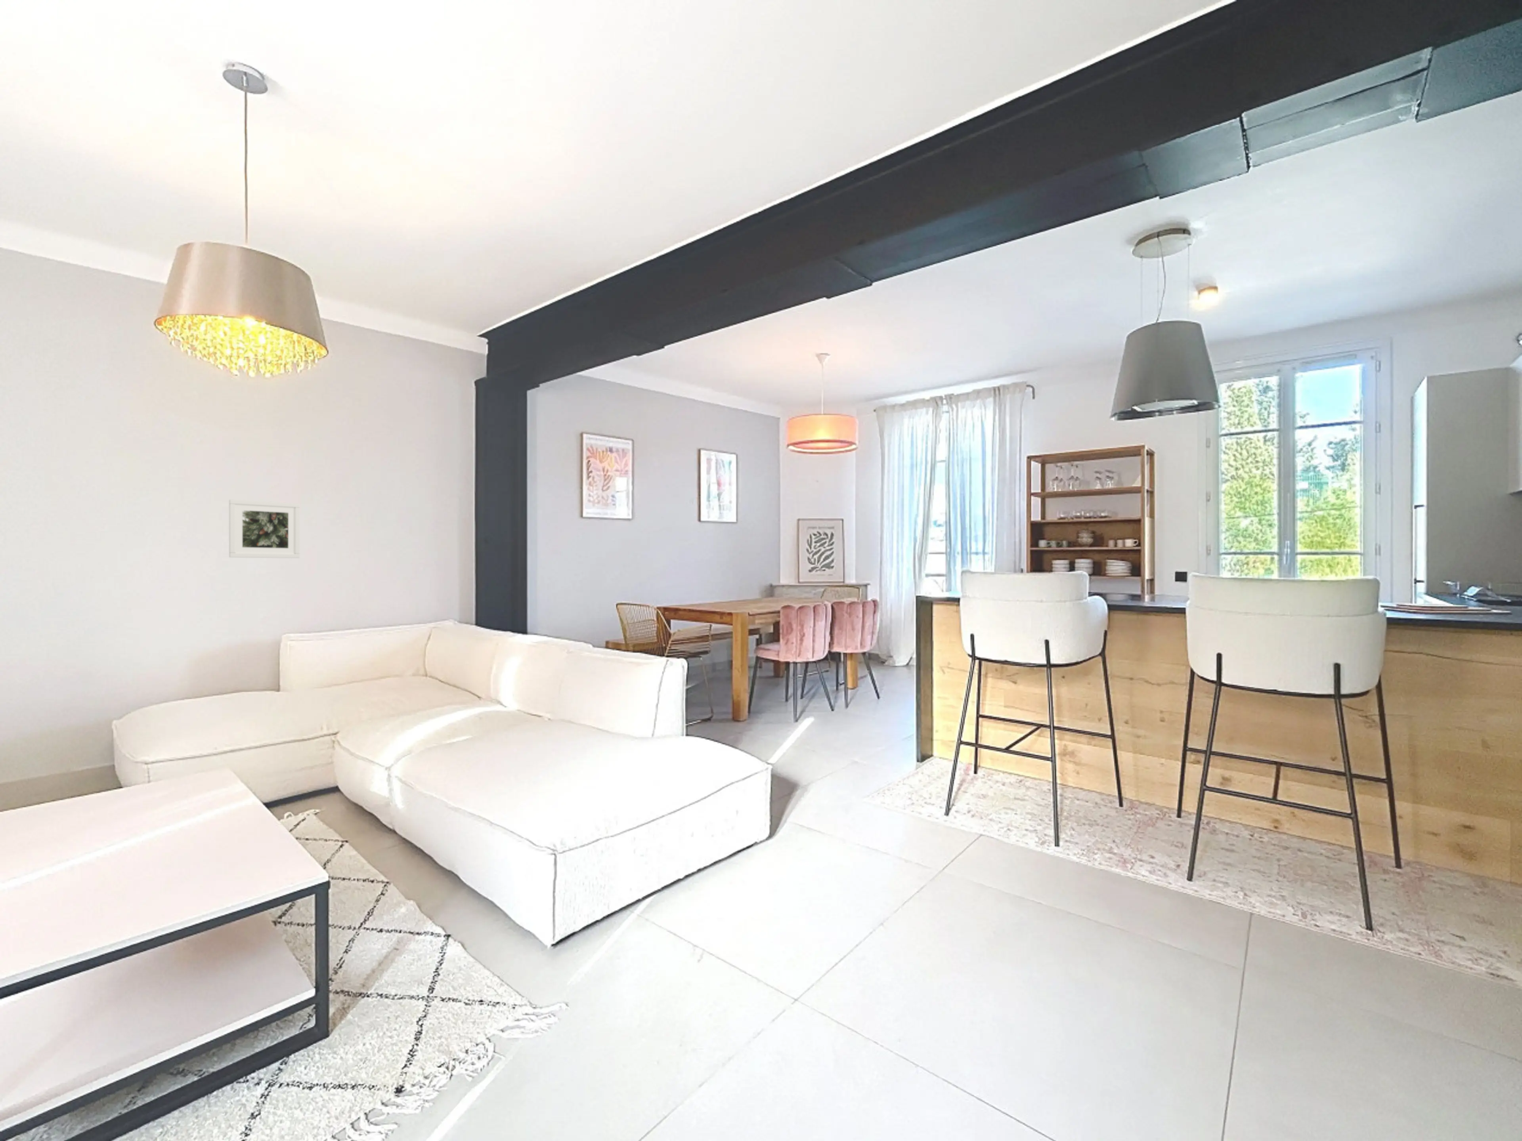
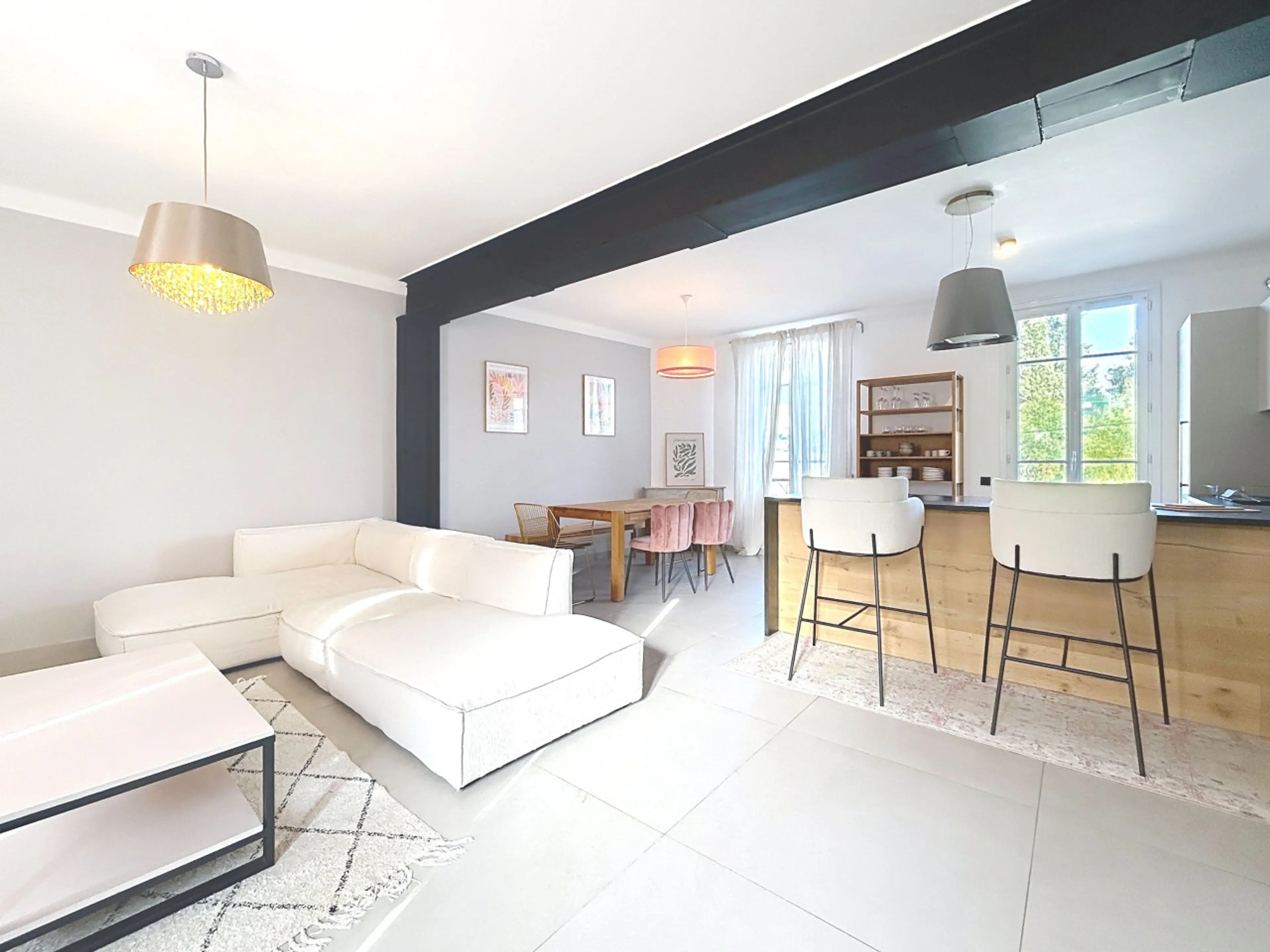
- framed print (266, 530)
